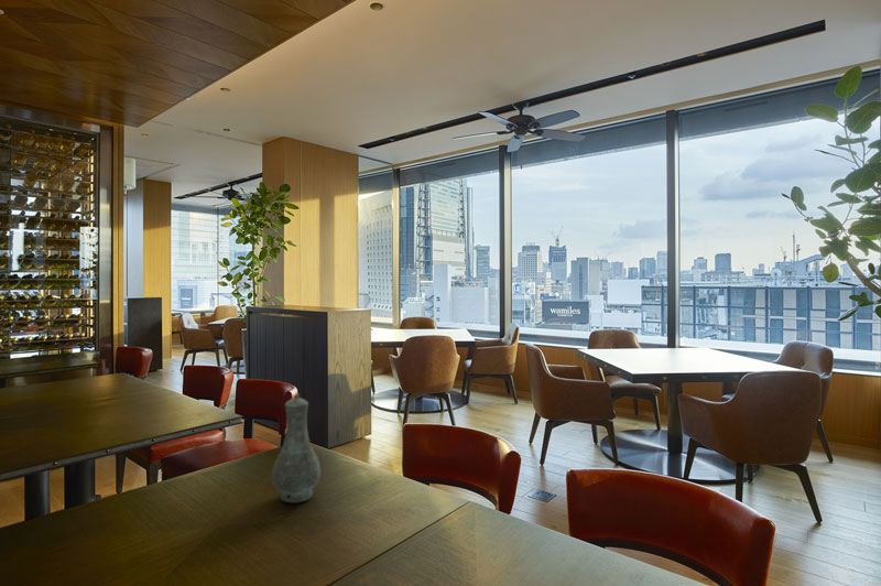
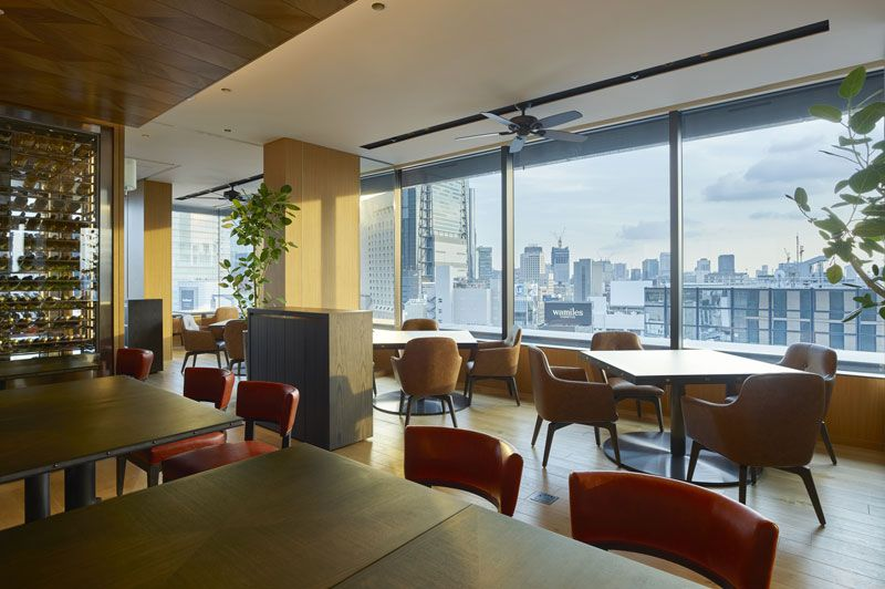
- vase (296, 445)
